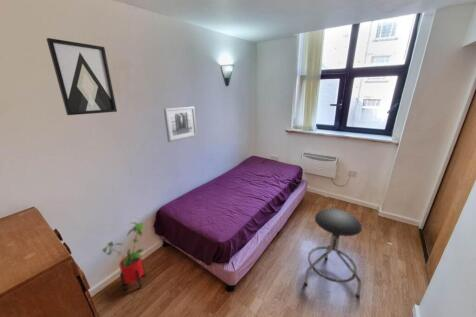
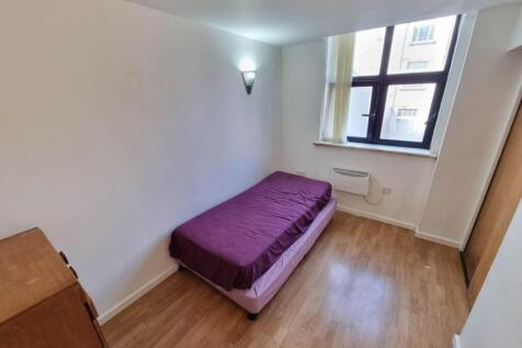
- wall art (181, 123)
- house plant (132, 256)
- wall art (86, 79)
- stool (330, 248)
